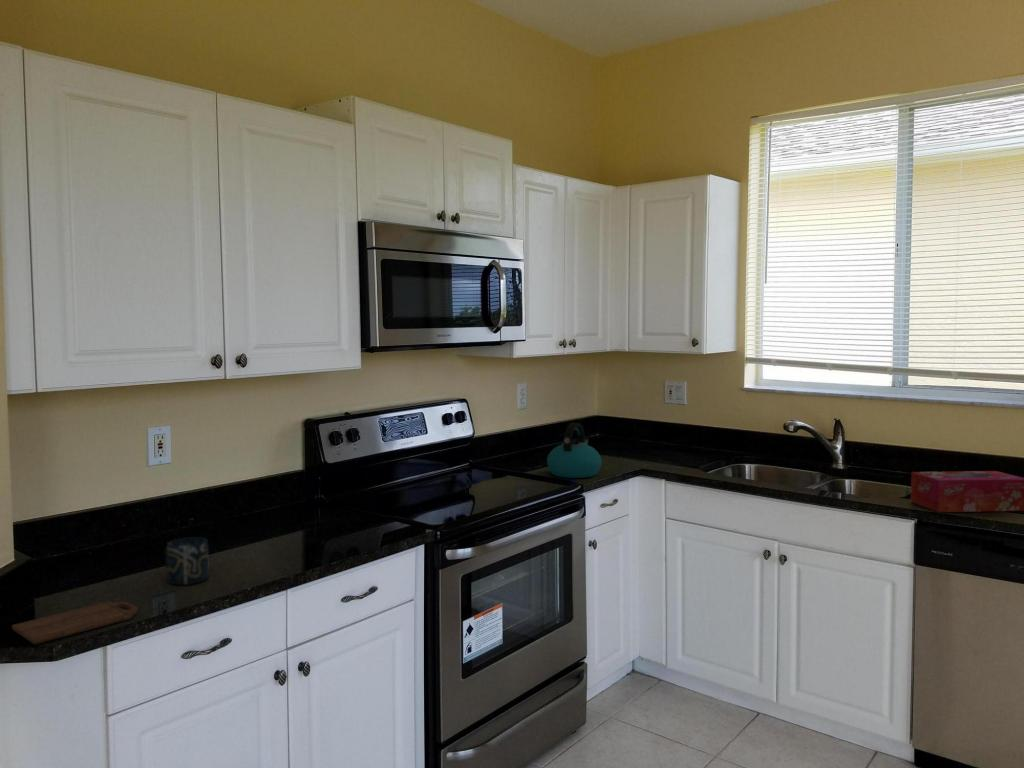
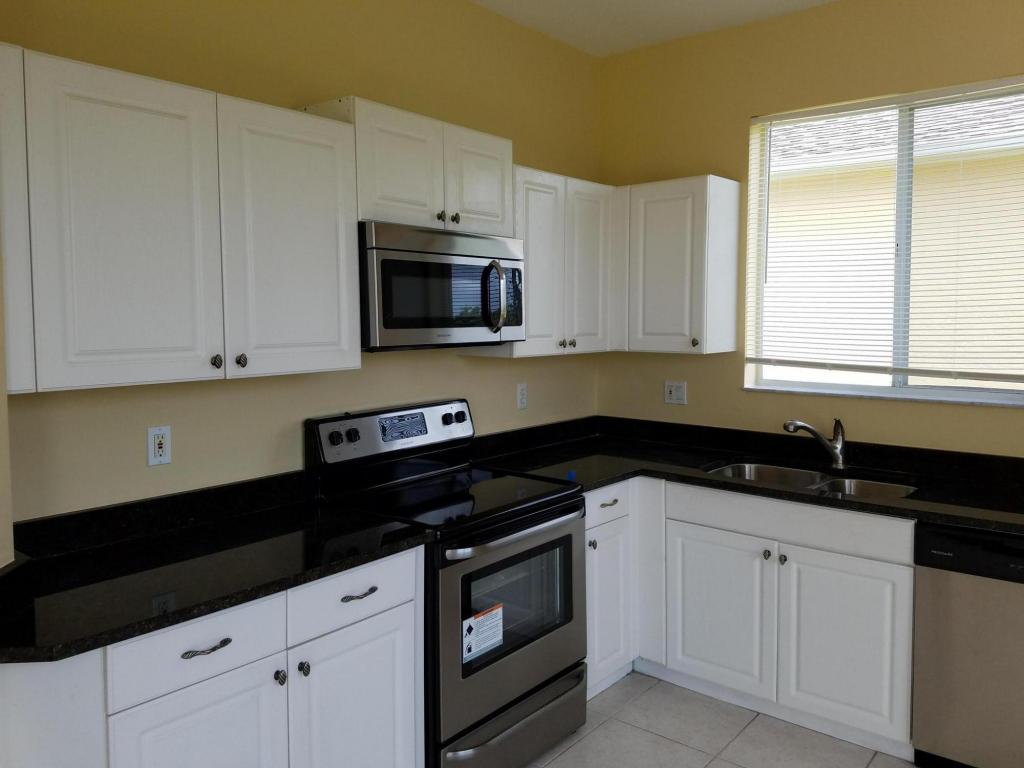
- tissue box (968, 490)
- kettle (575, 448)
- cutting board (80, 619)
- cup (183, 559)
